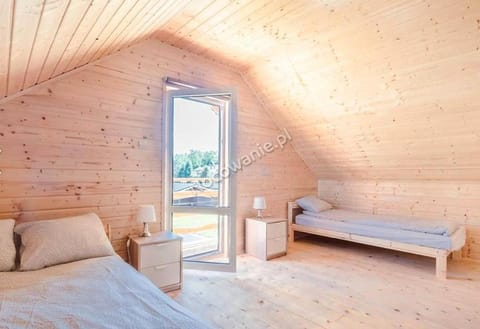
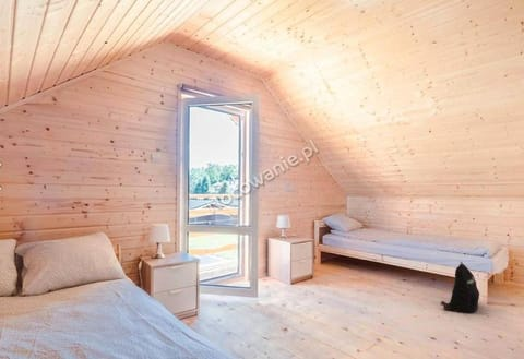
+ backpack (462, 284)
